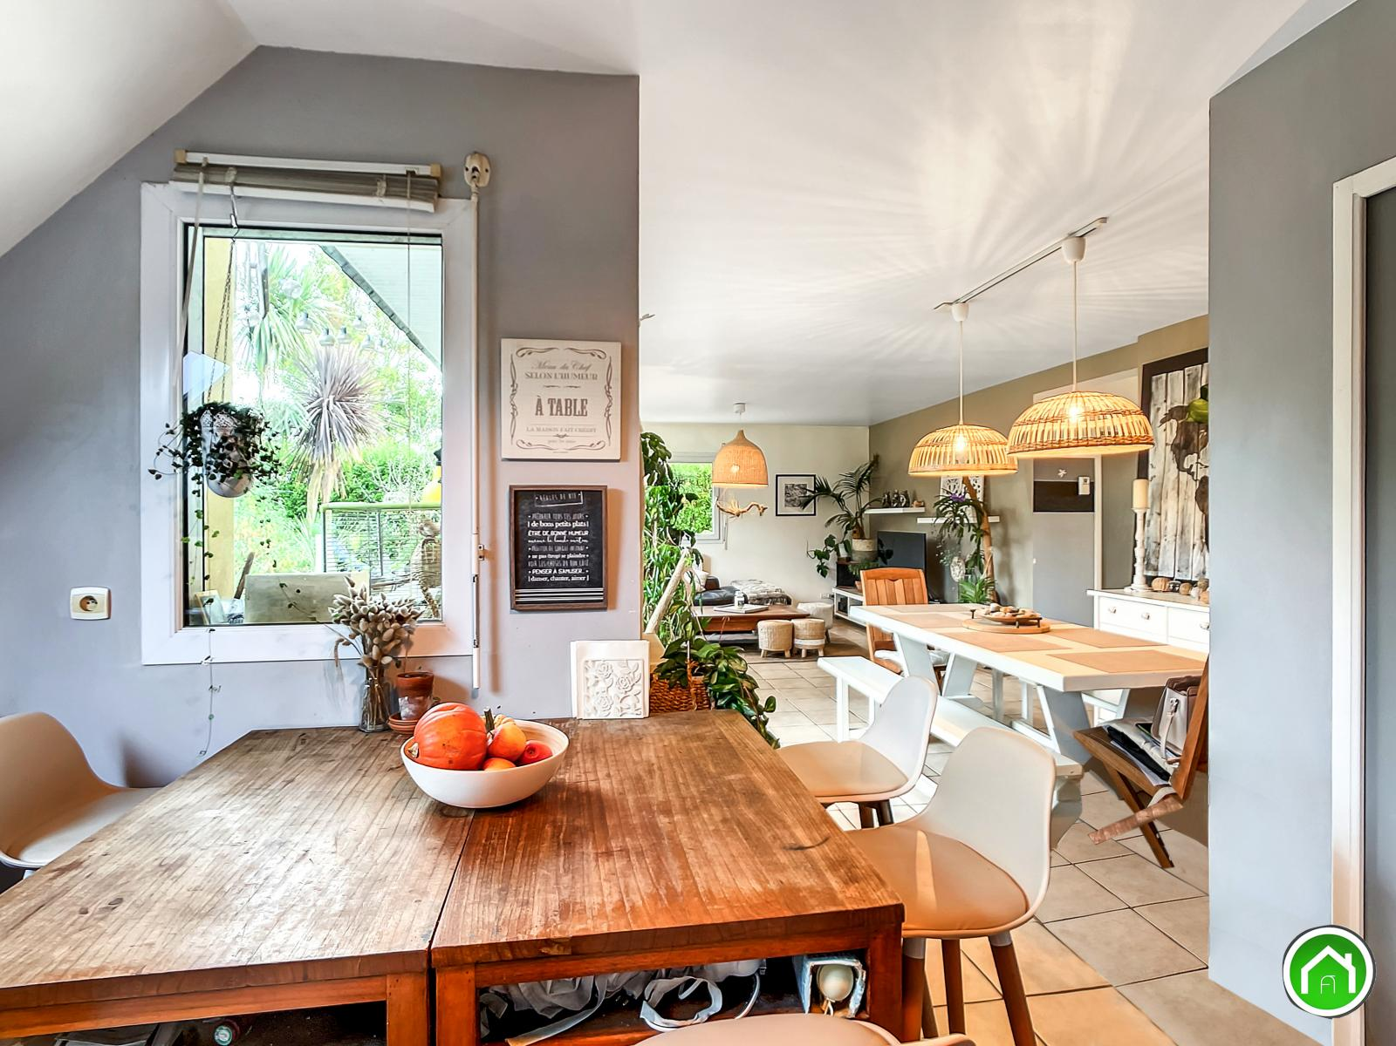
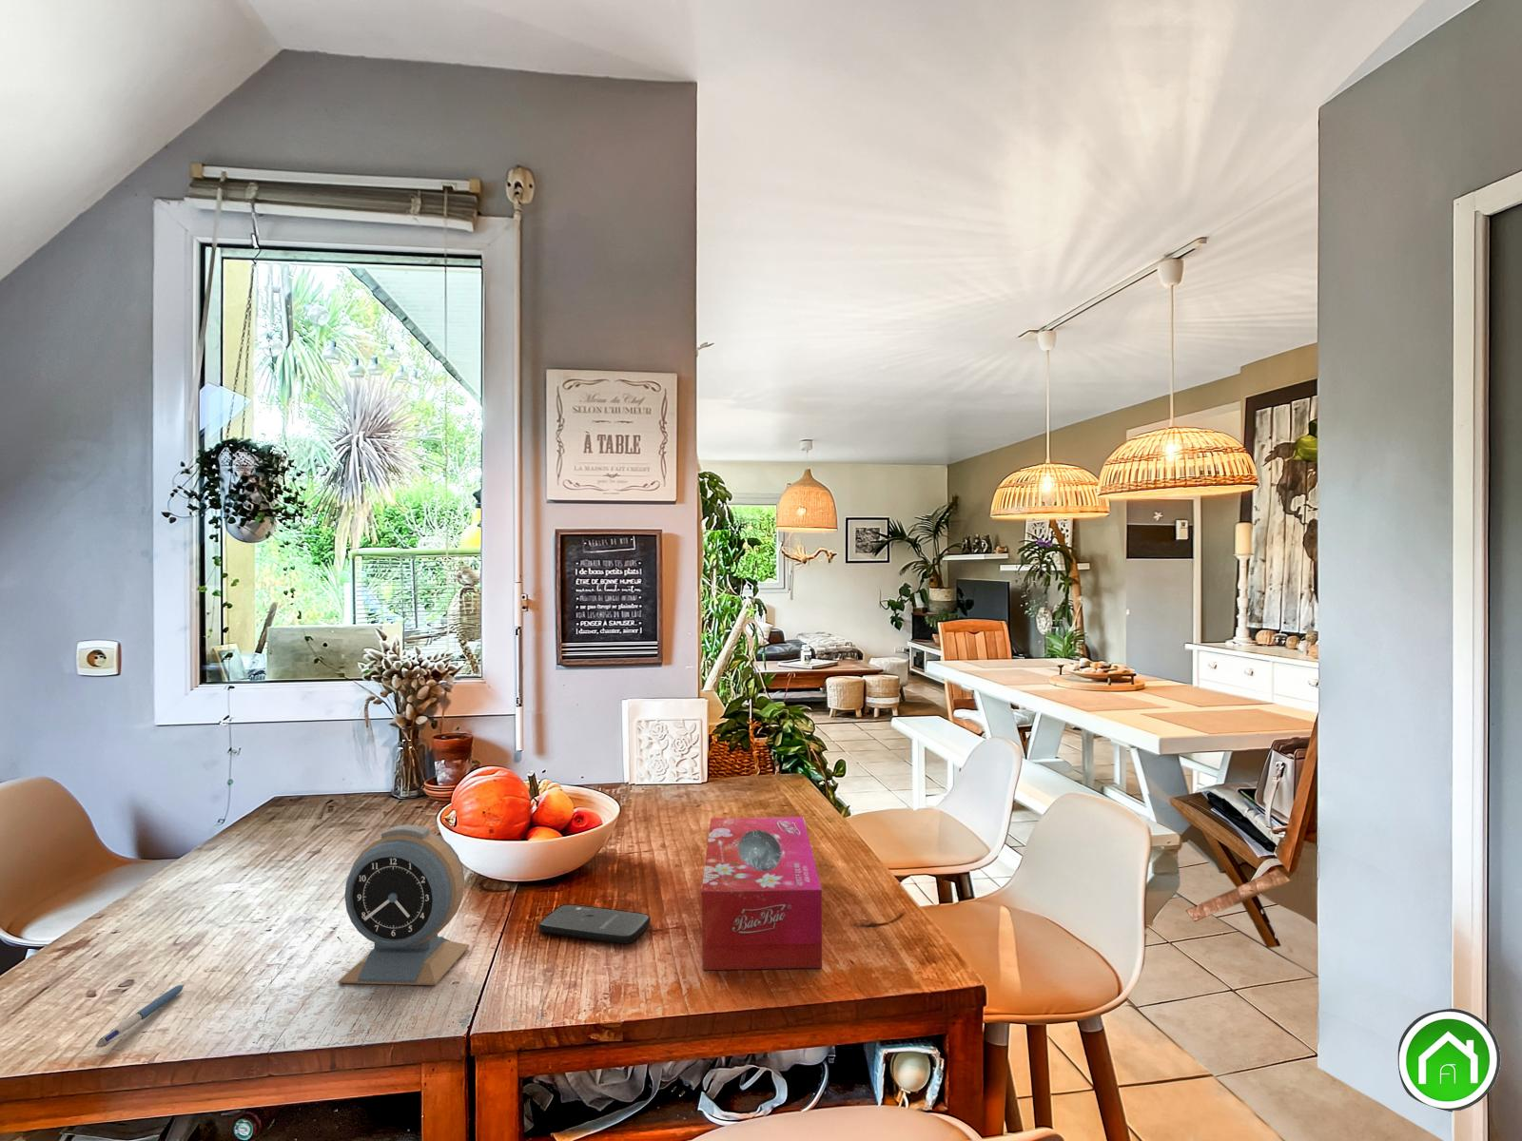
+ smartphone (594, 923)
+ alarm clock (405, 895)
+ tissue box (759, 883)
+ pen (145, 1013)
